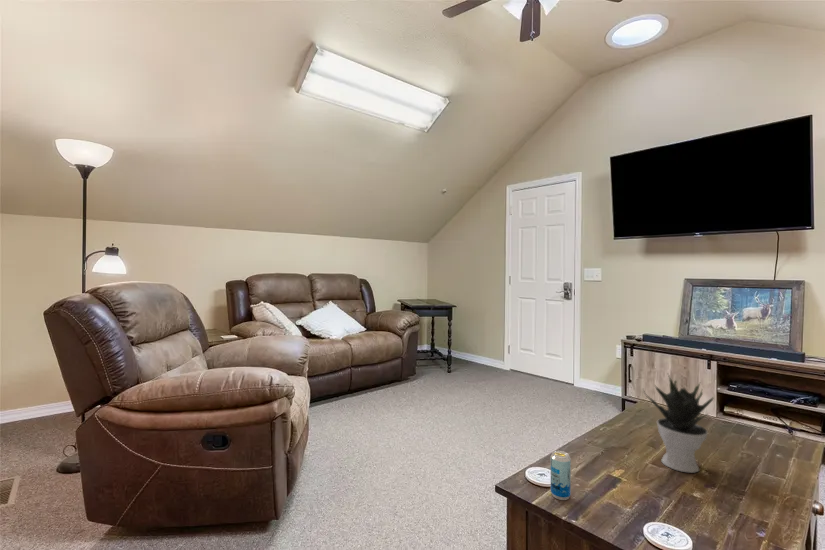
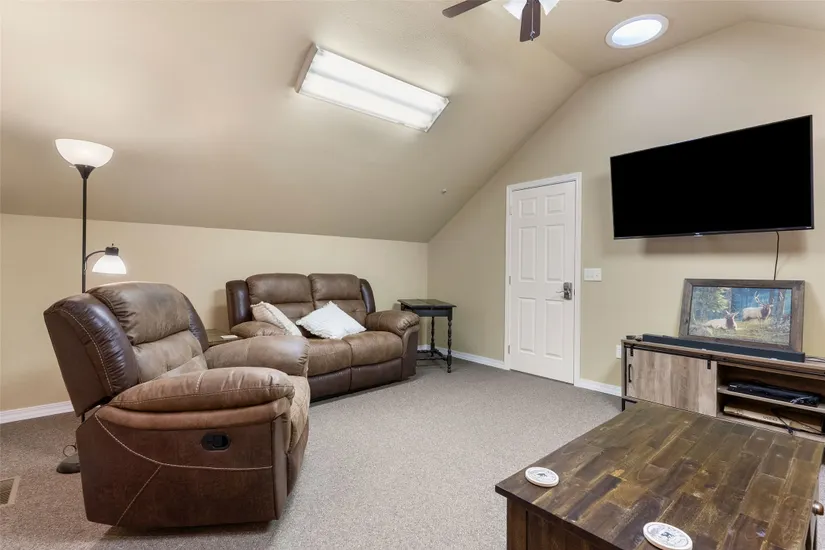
- potted plant (678, 419)
- beverage can (560, 474)
